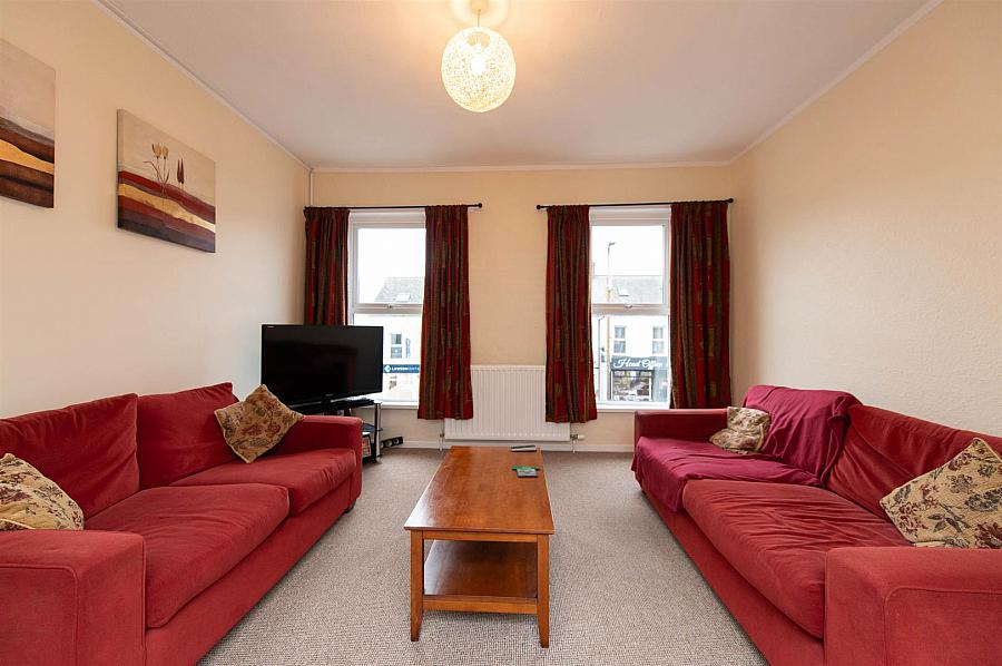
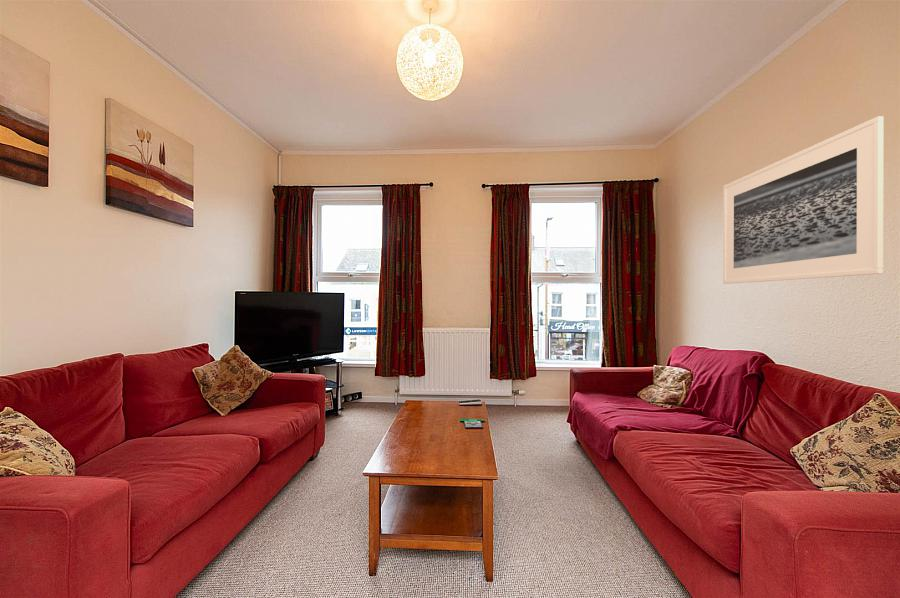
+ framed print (784, 219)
